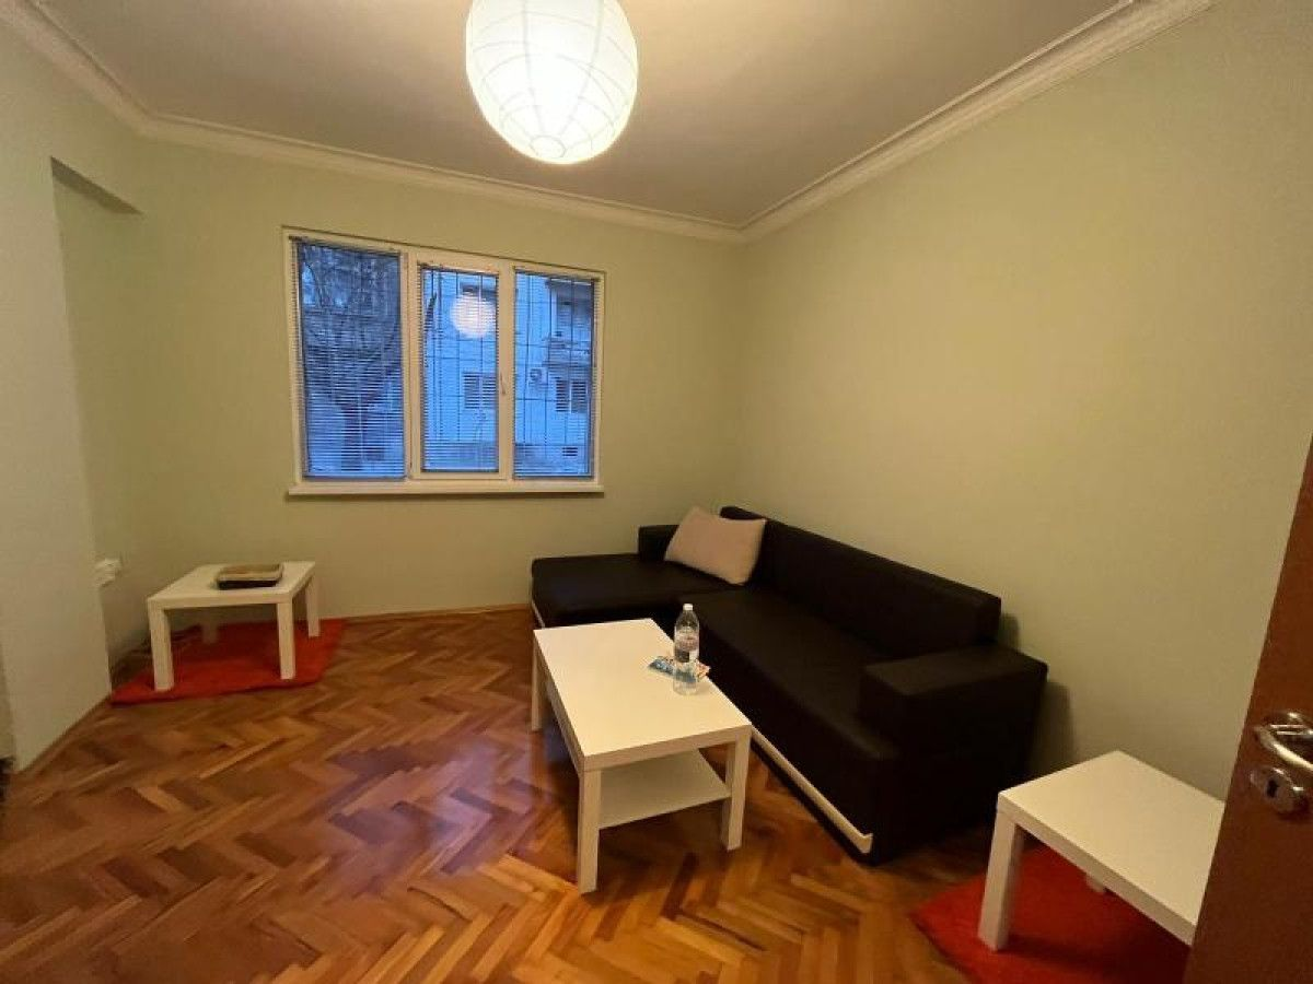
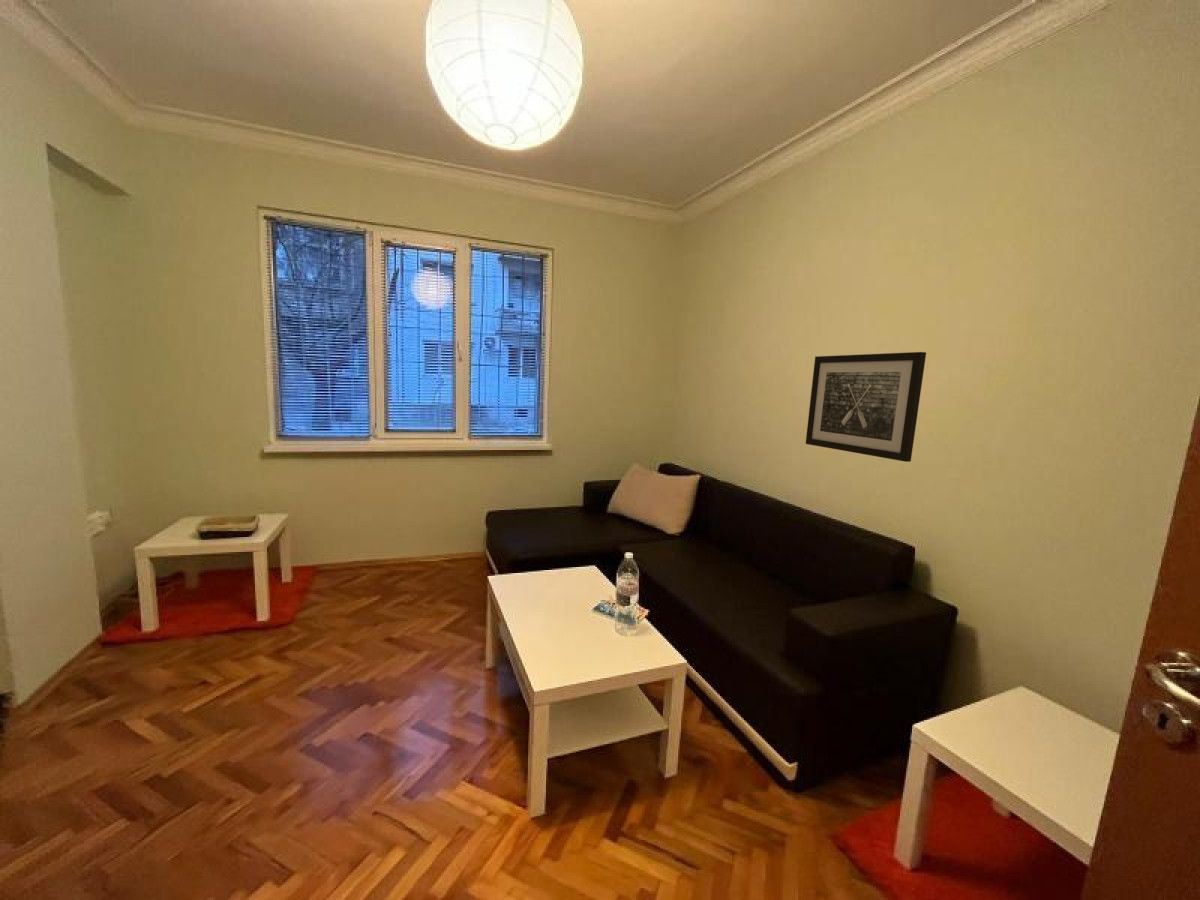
+ wall art (858, 403)
